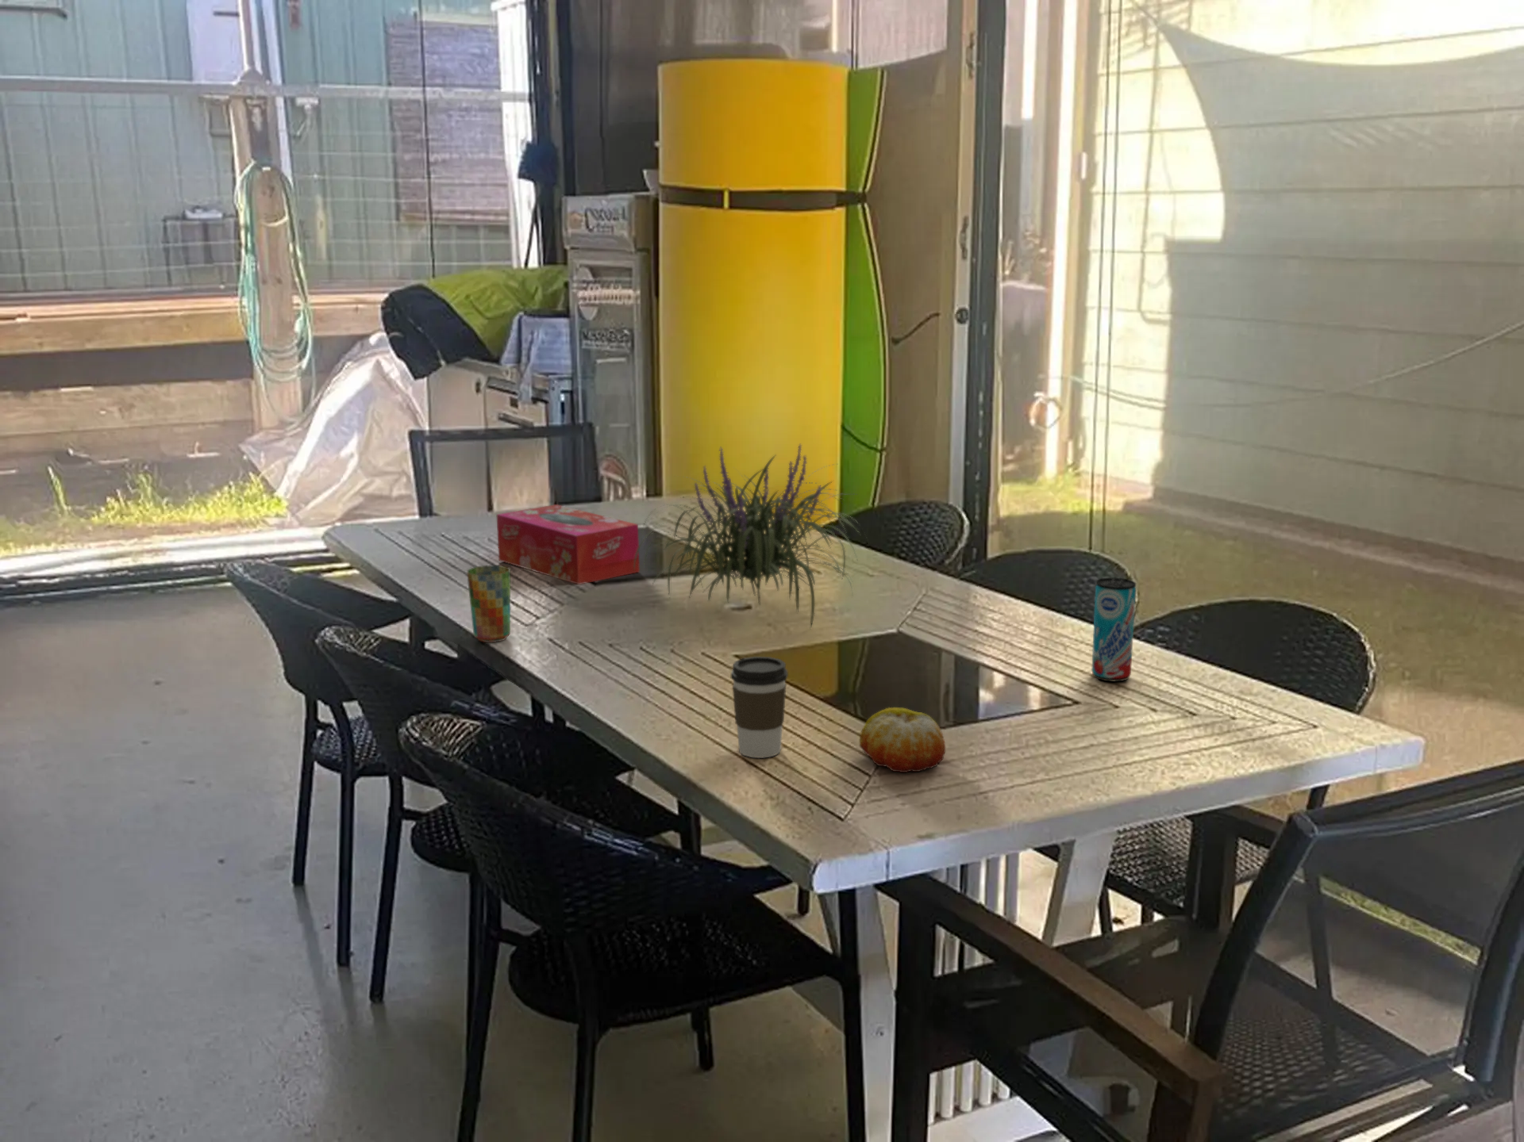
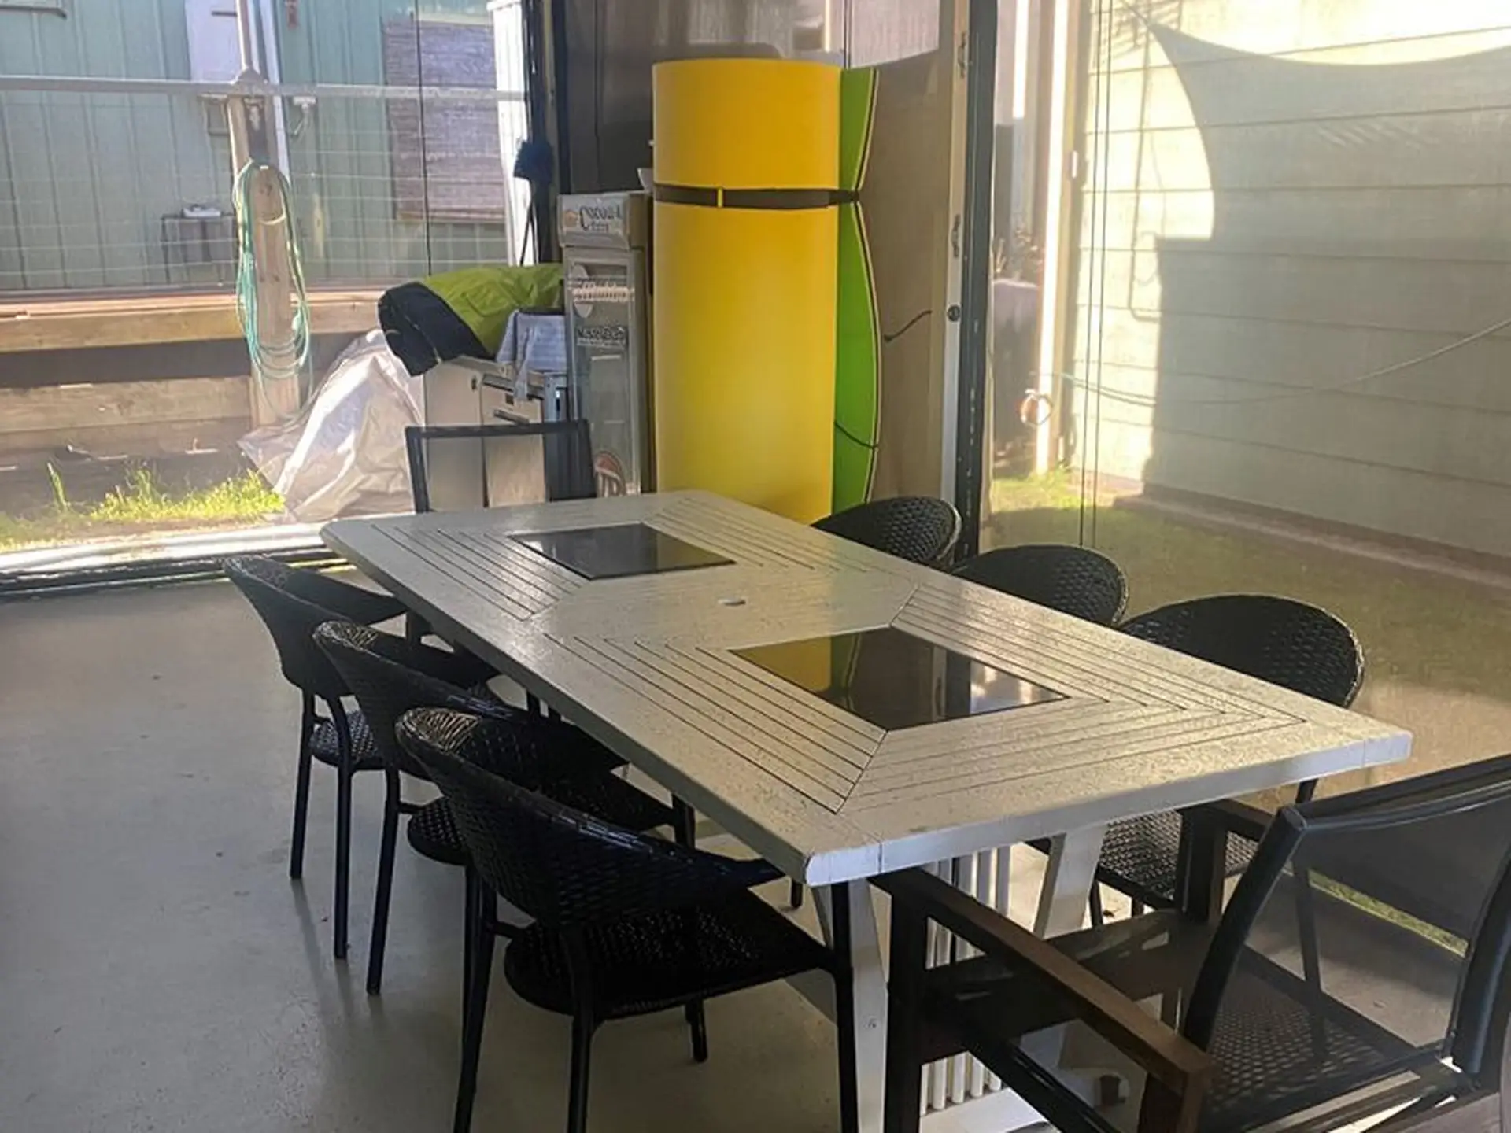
- fruit (904, 737)
- coffee cup (760, 708)
- tissue box (566, 542)
- cup (490, 605)
- plant (749, 525)
- beverage can (1112, 630)
